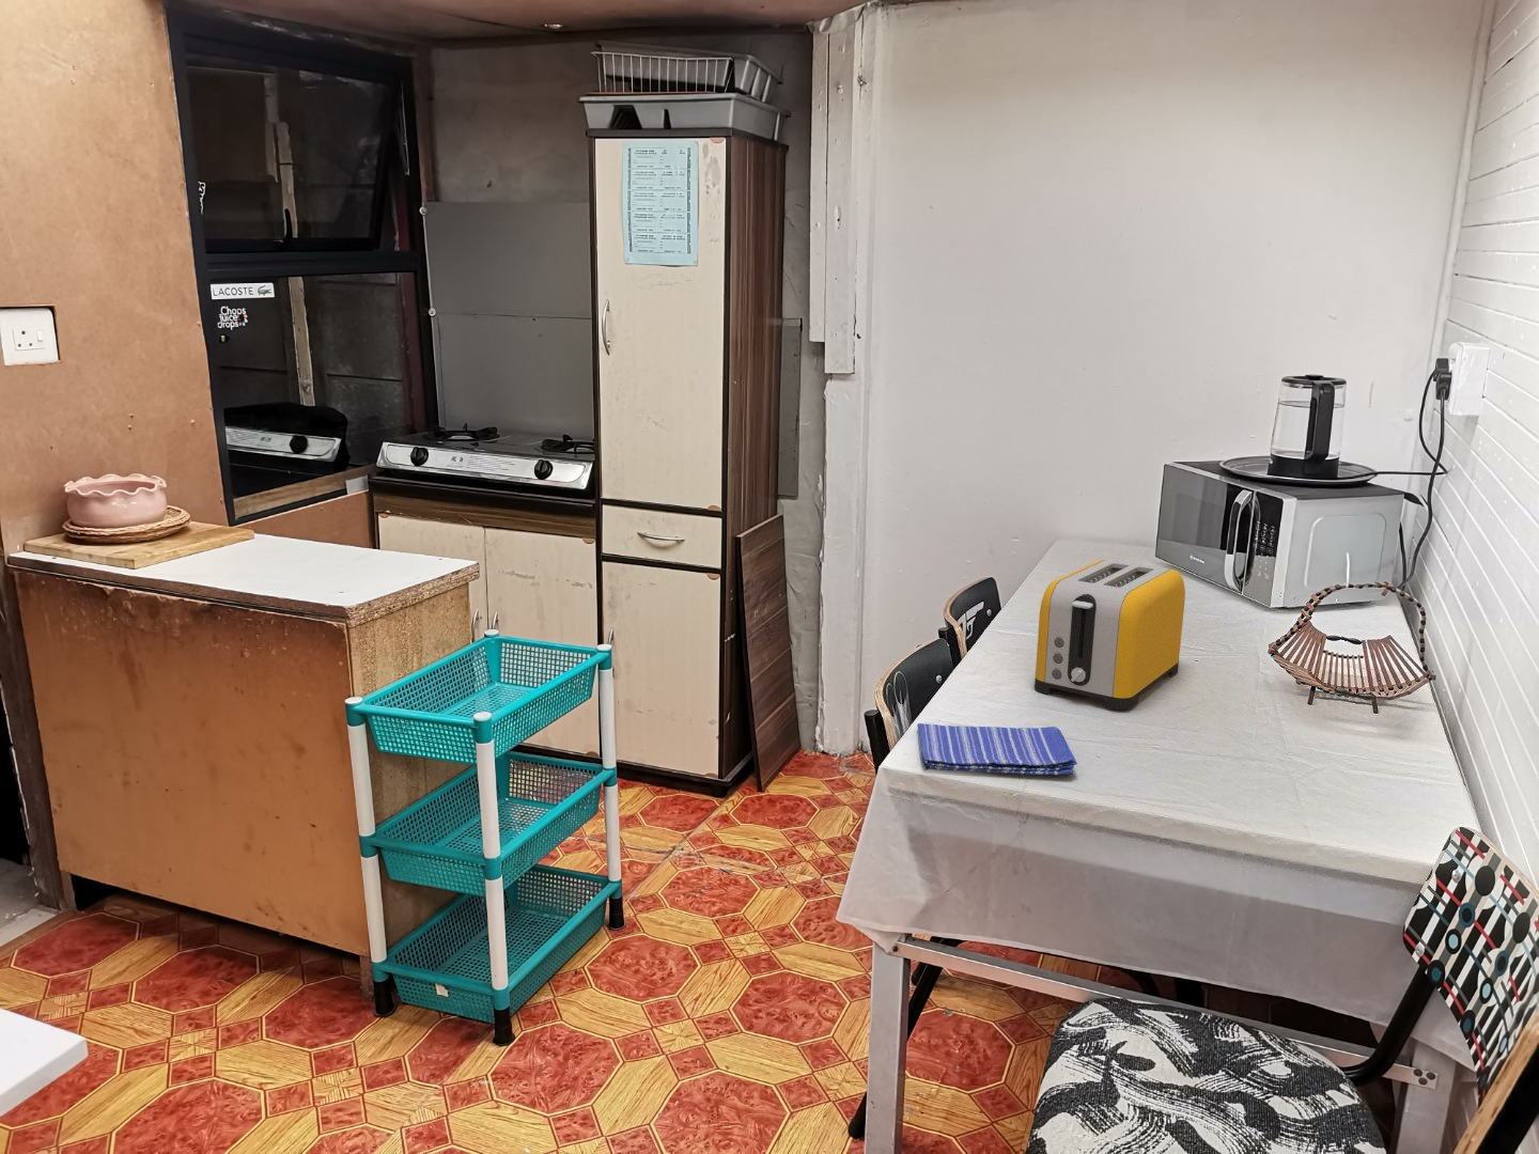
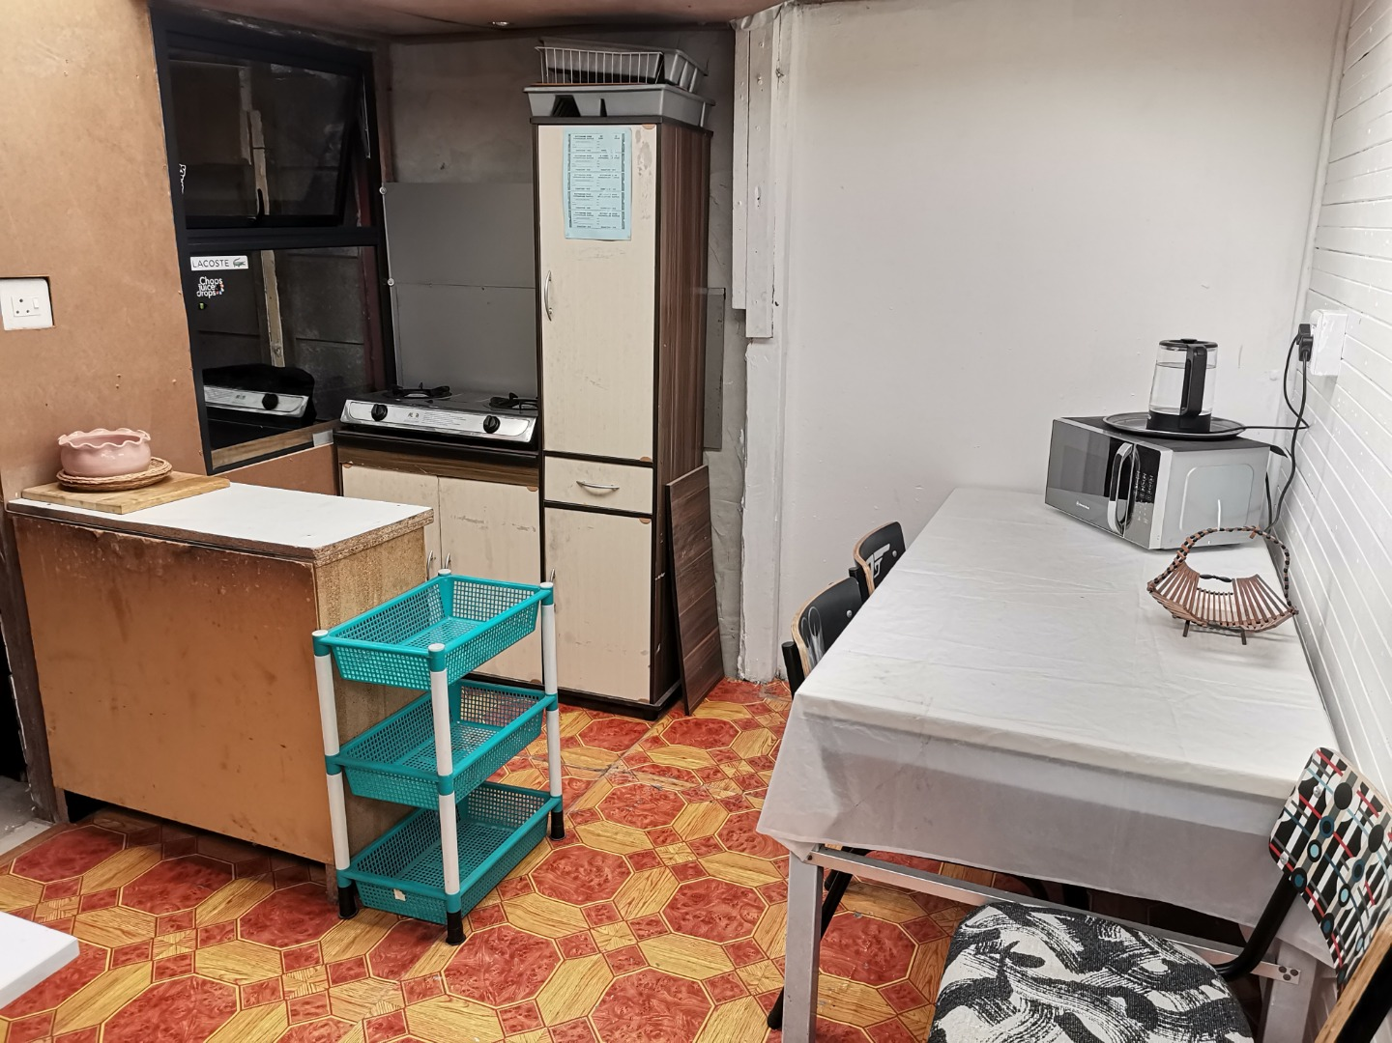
- toaster (1109, 628)
- dish towel (992, 744)
